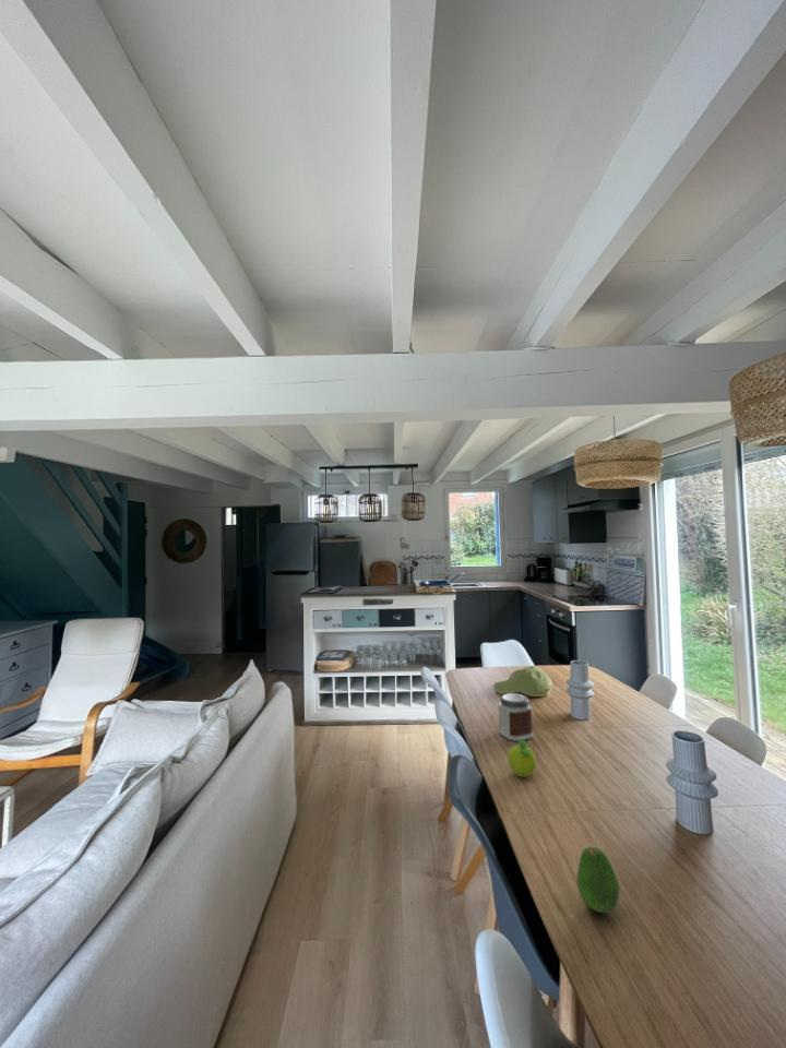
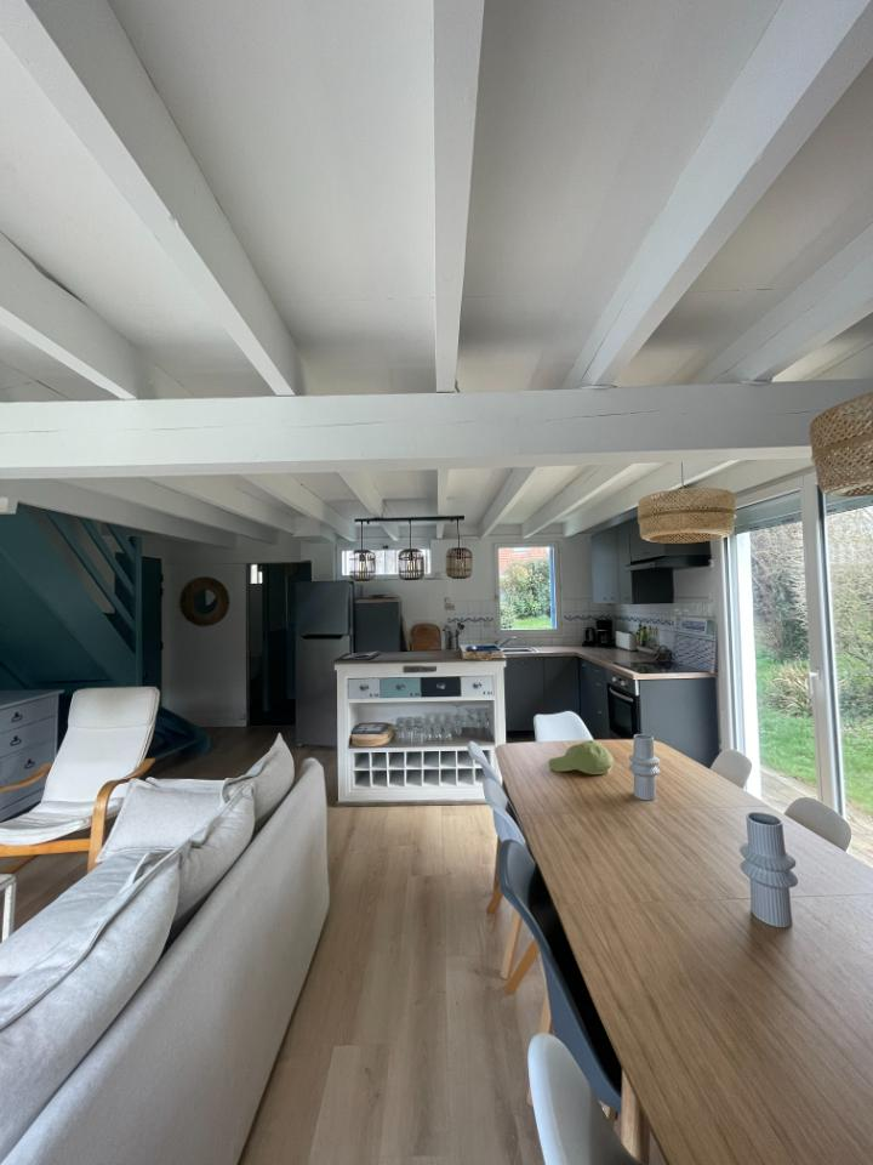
- jar (514, 715)
- fruit (522, 759)
- fruit (597, 879)
